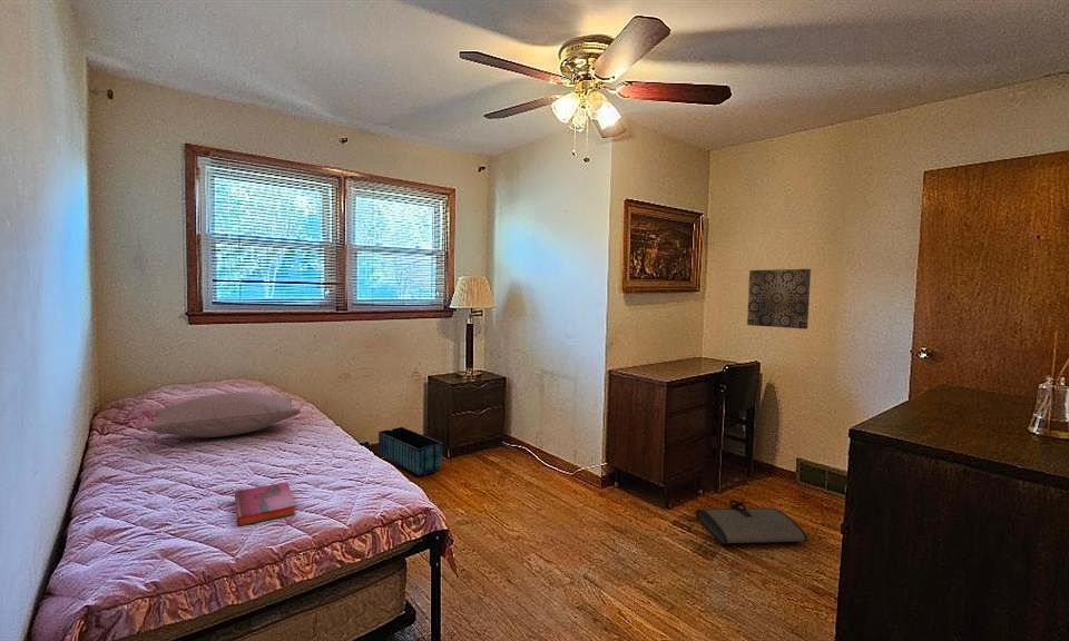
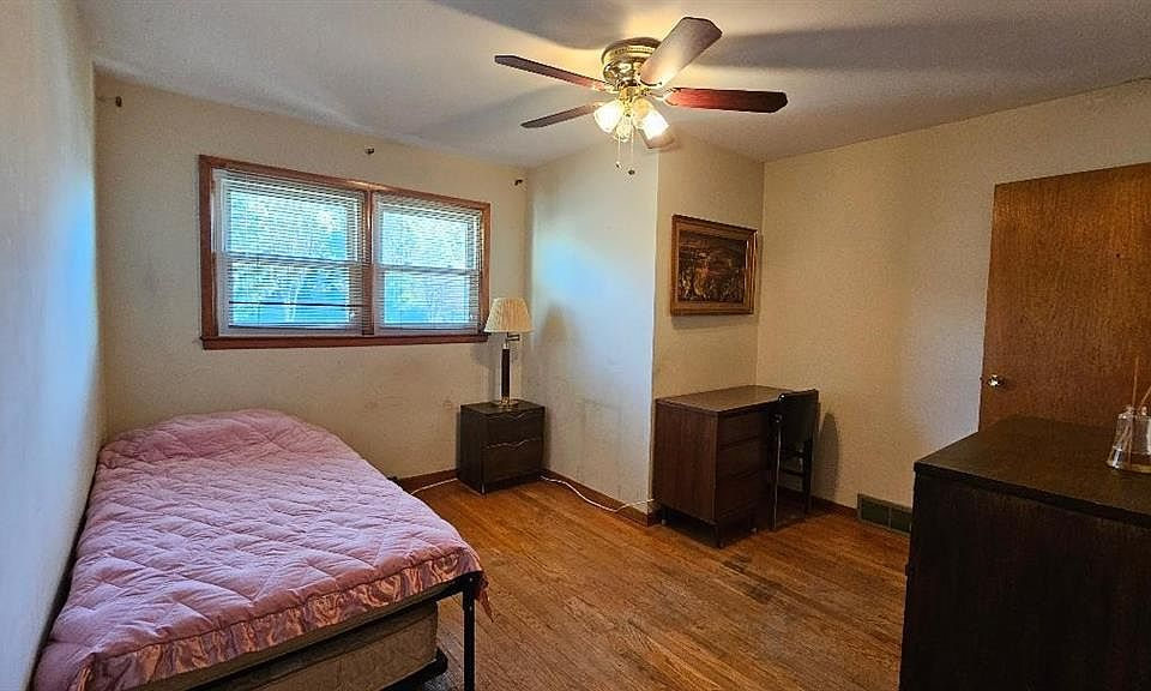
- tool roll (748, 517)
- hardback book (264, 502)
- wall art (777, 298)
- pillow (228, 413)
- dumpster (410, 451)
